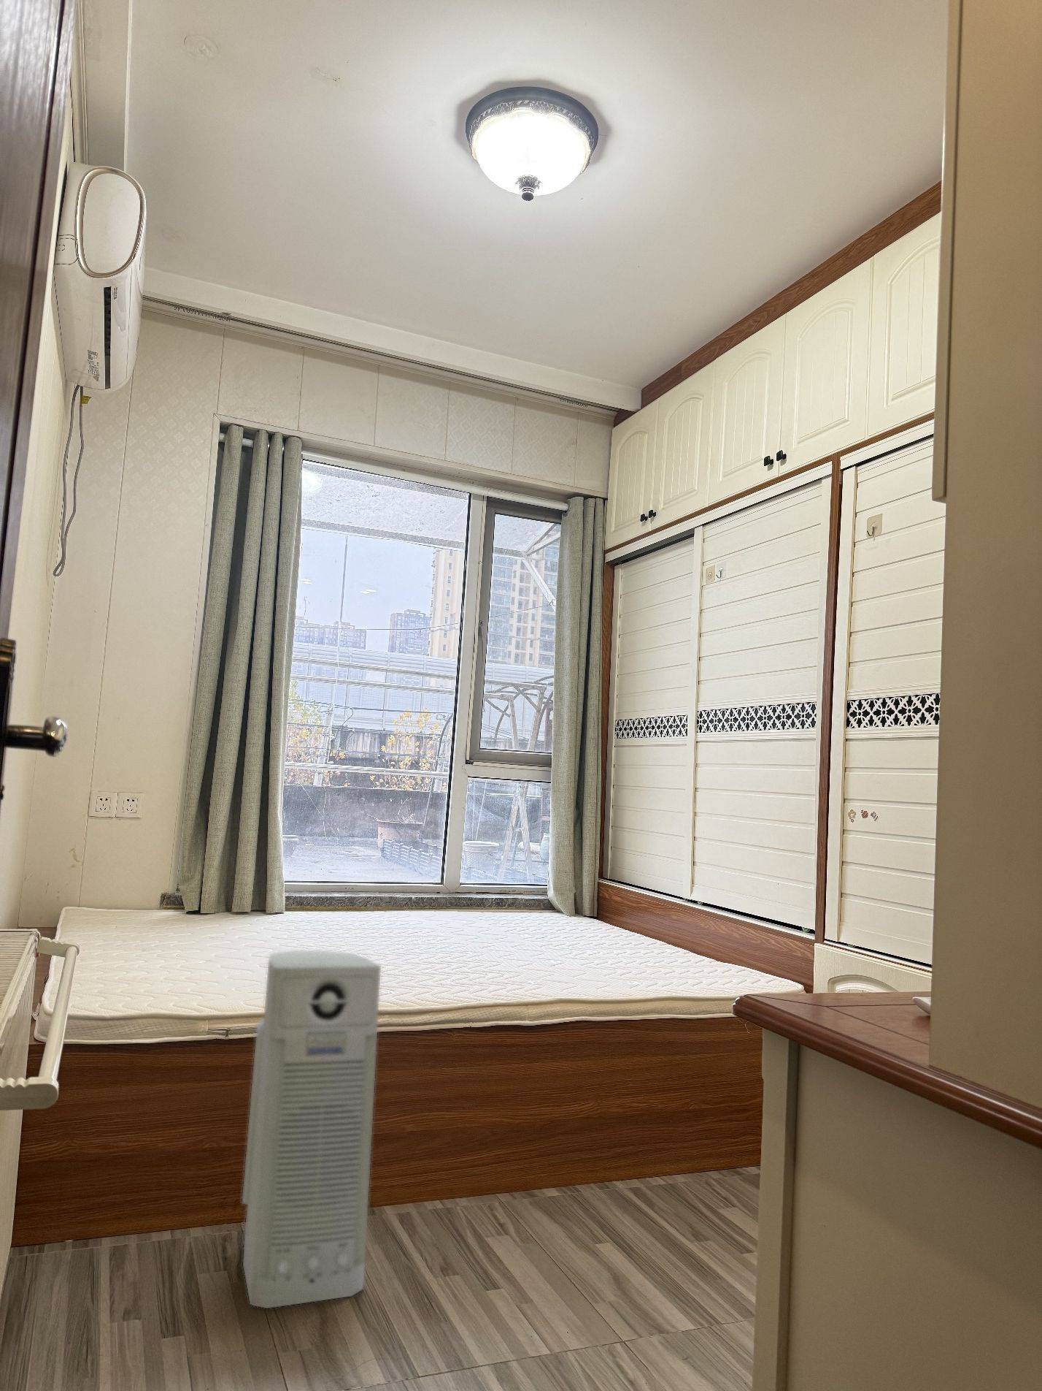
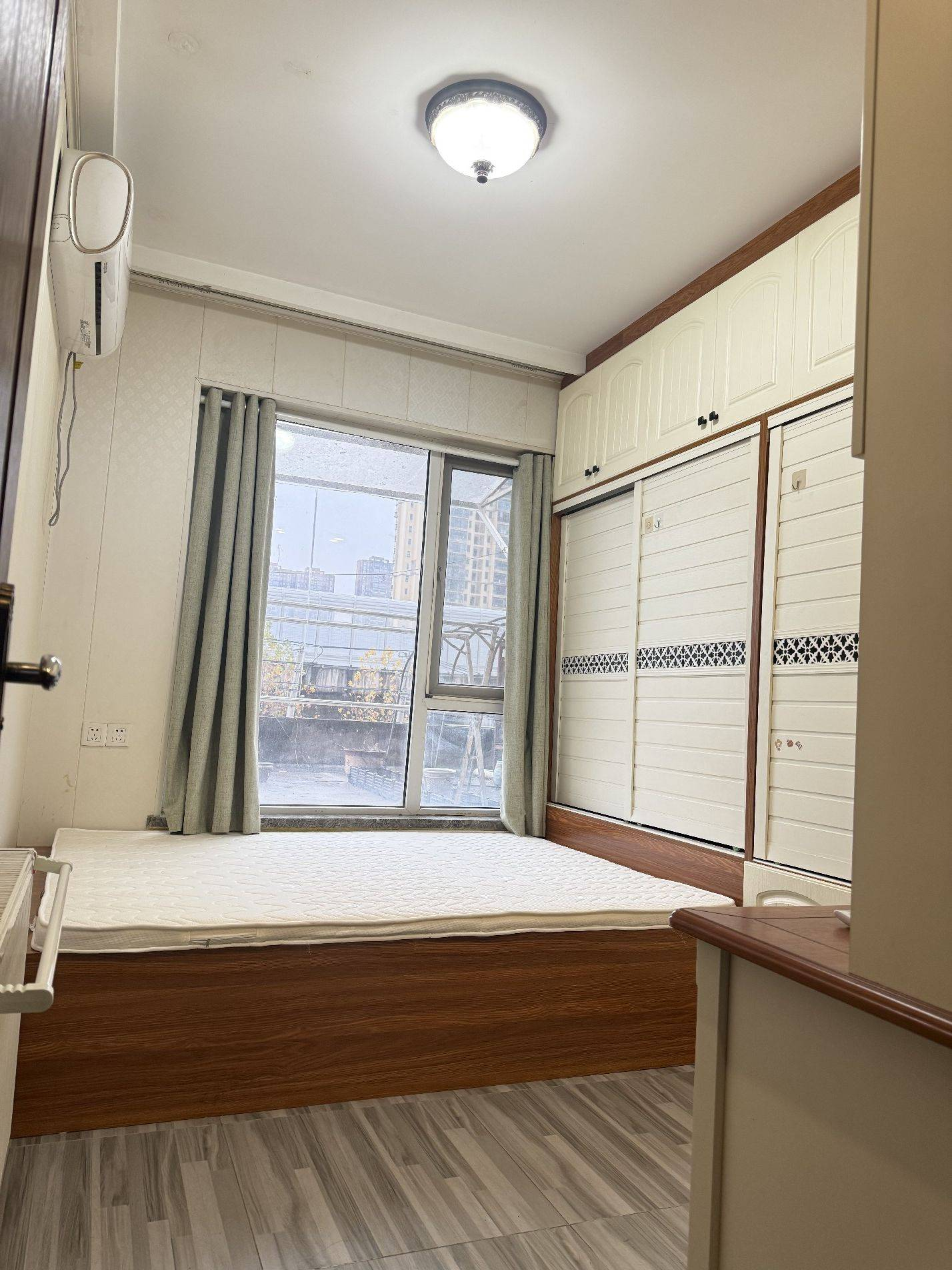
- air purifier (308, 1106)
